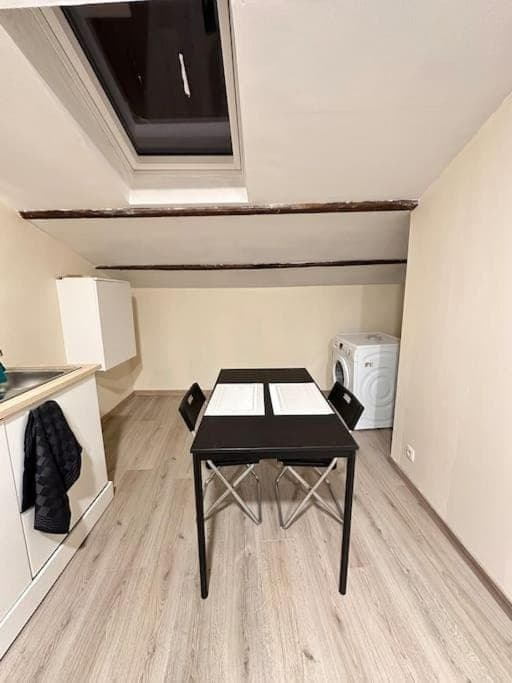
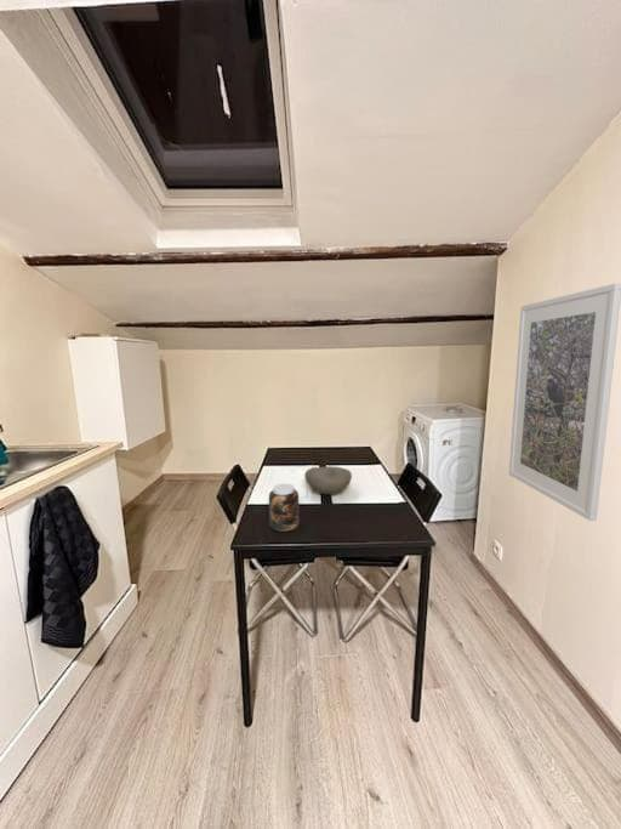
+ jar (284, 505)
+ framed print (553, 398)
+ bowl (327, 482)
